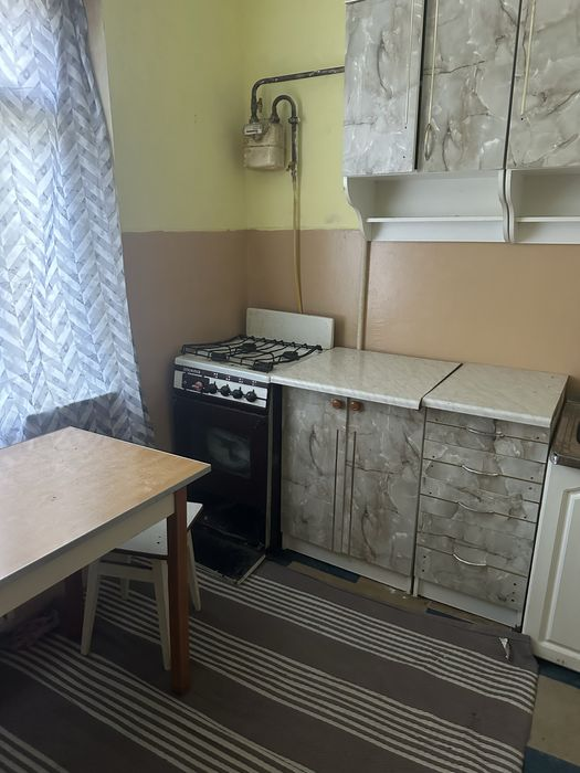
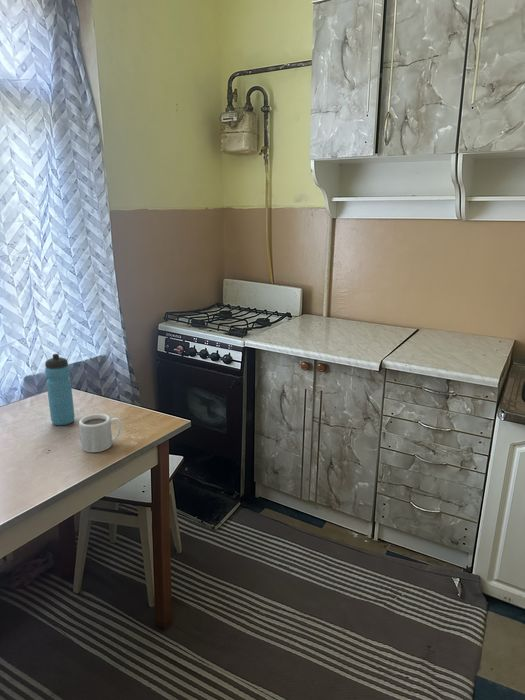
+ water bottle (59, 388)
+ mug (101, 431)
